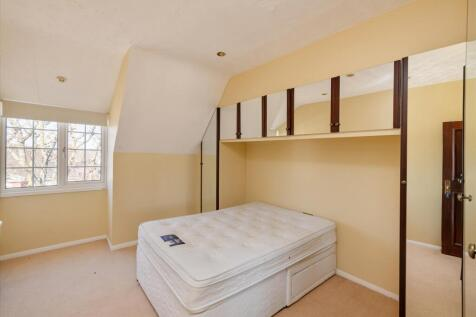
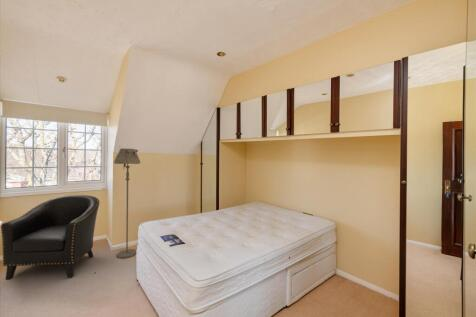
+ floor lamp (127, 201)
+ chair (60, 231)
